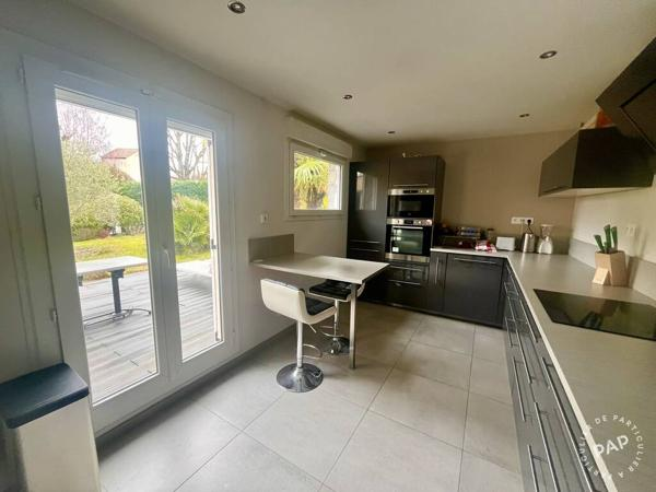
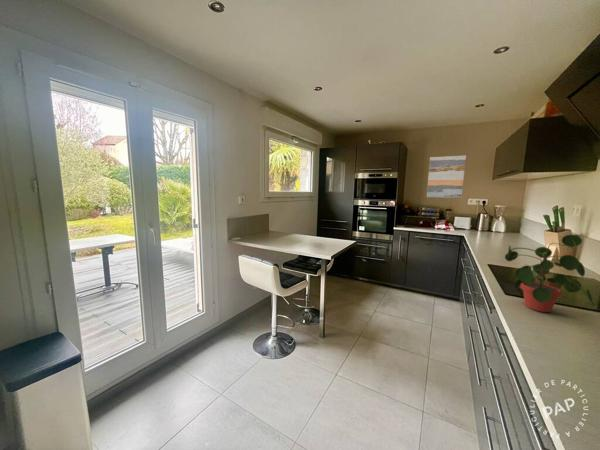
+ wall art (445, 177)
+ potted plant (545, 270)
